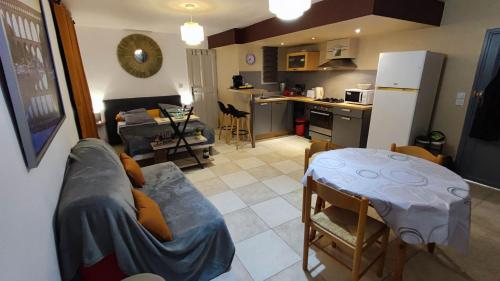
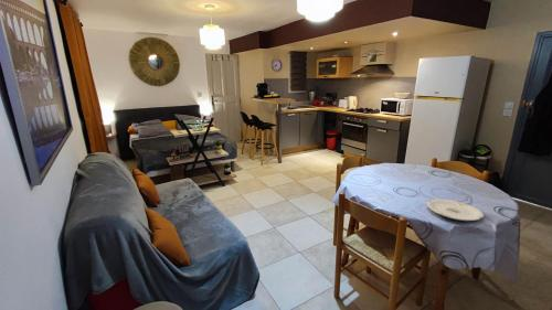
+ plate (453, 210)
